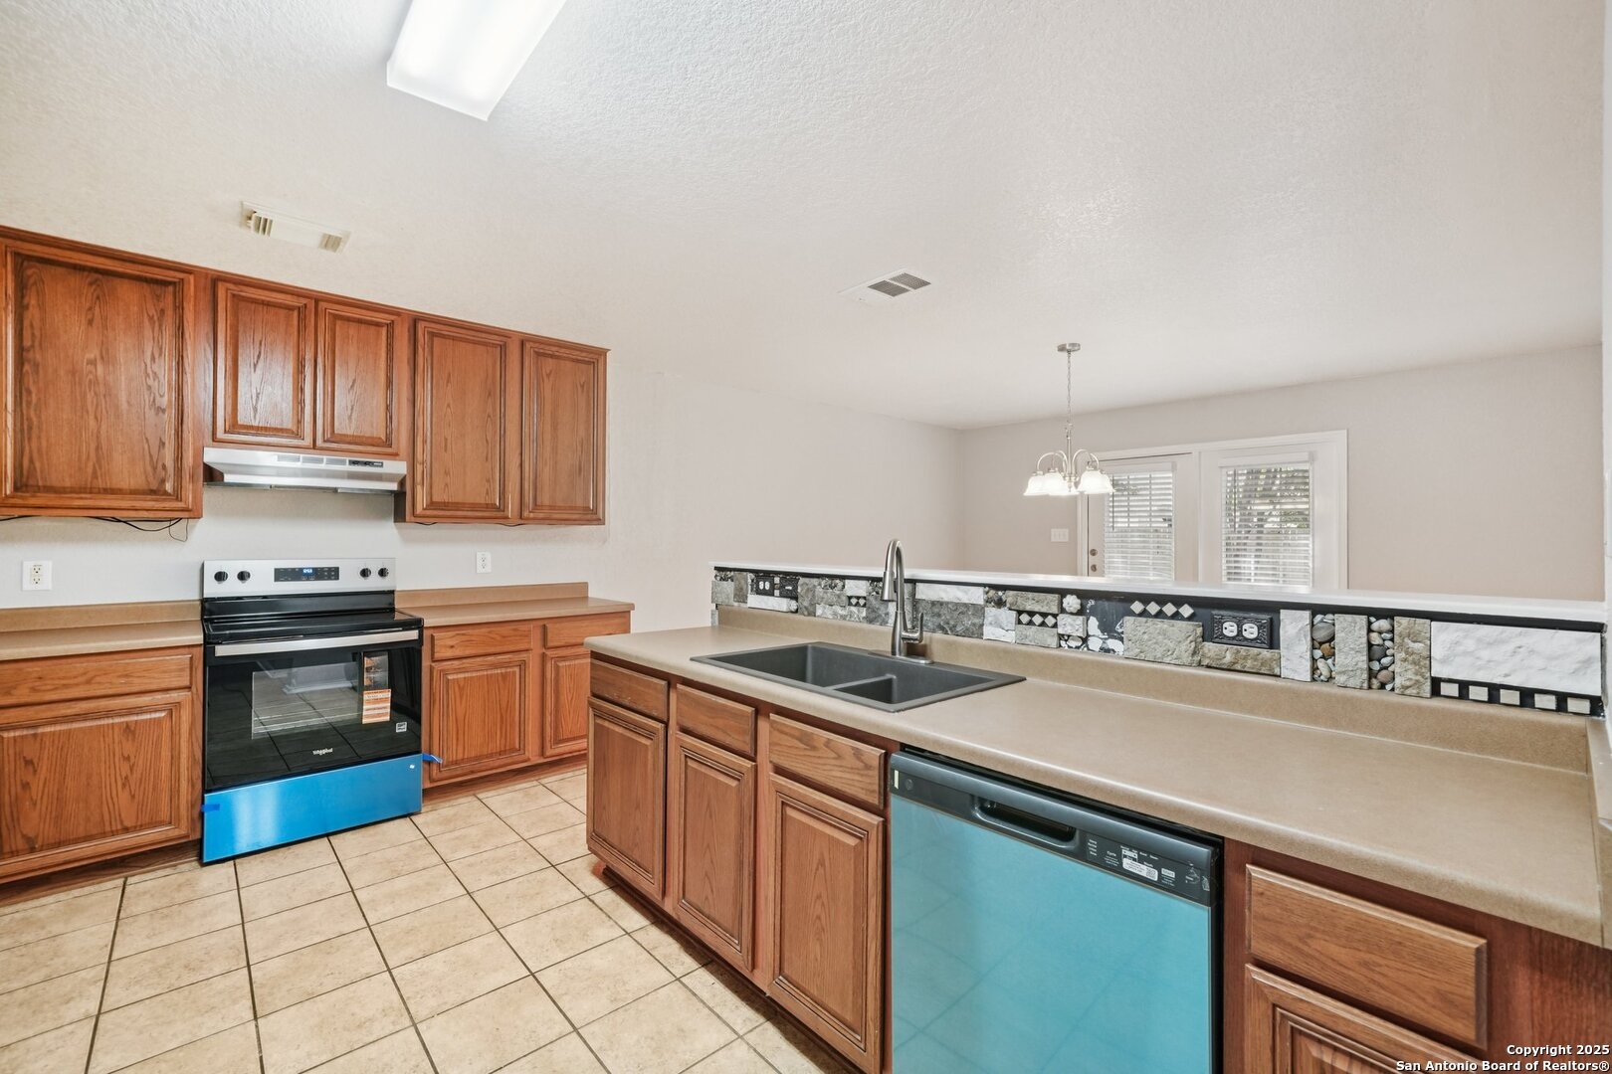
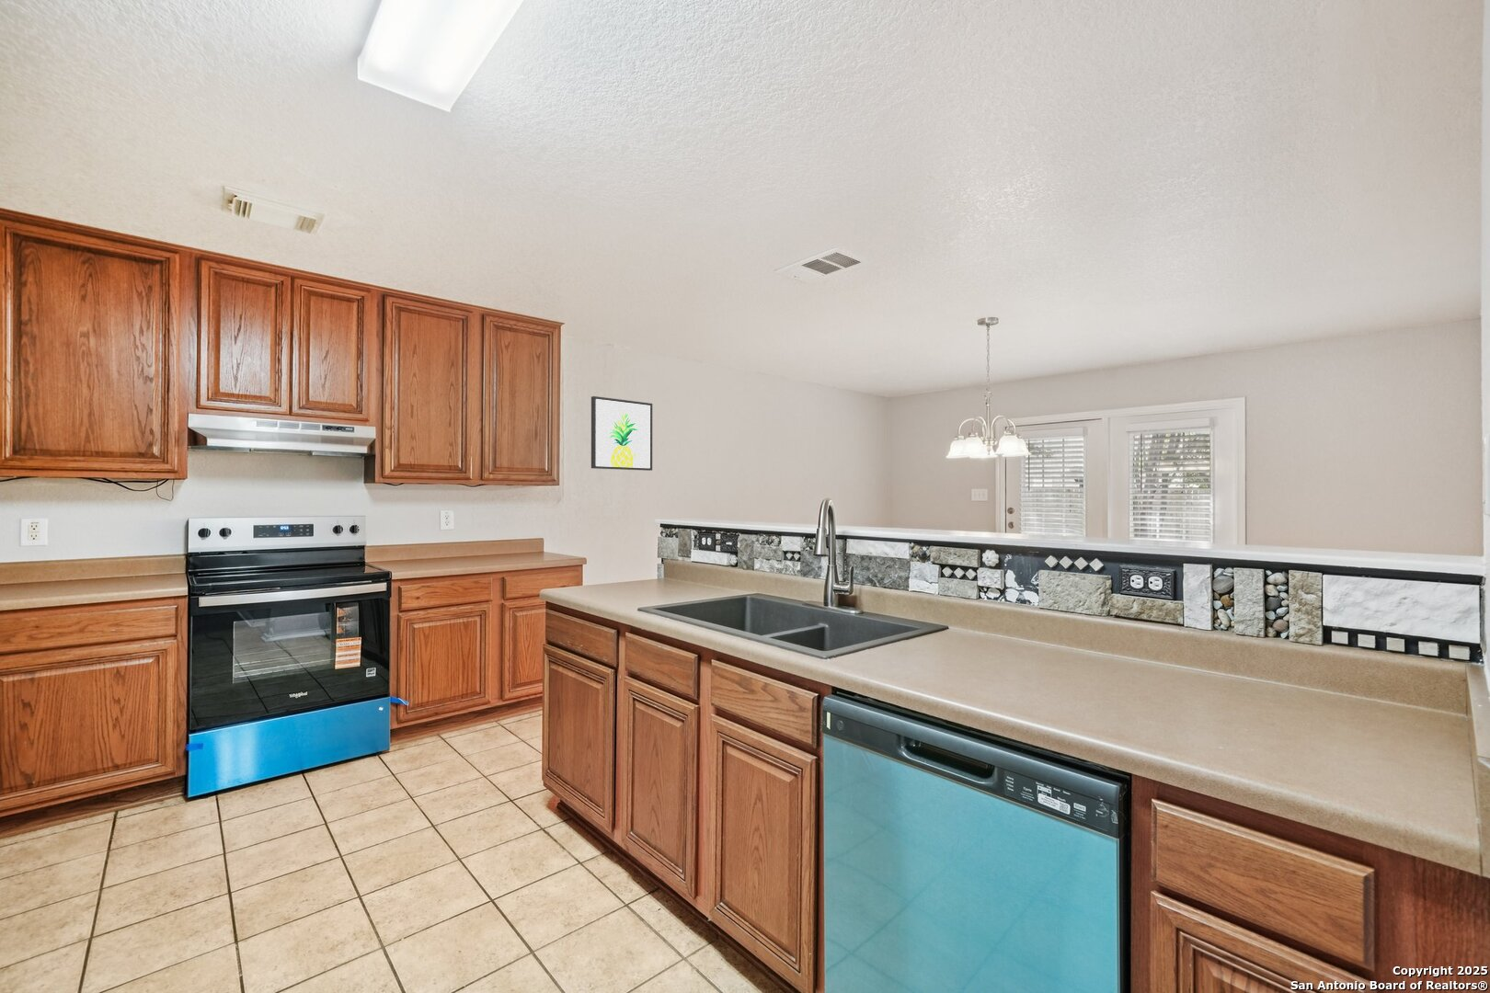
+ wall art (623, 434)
